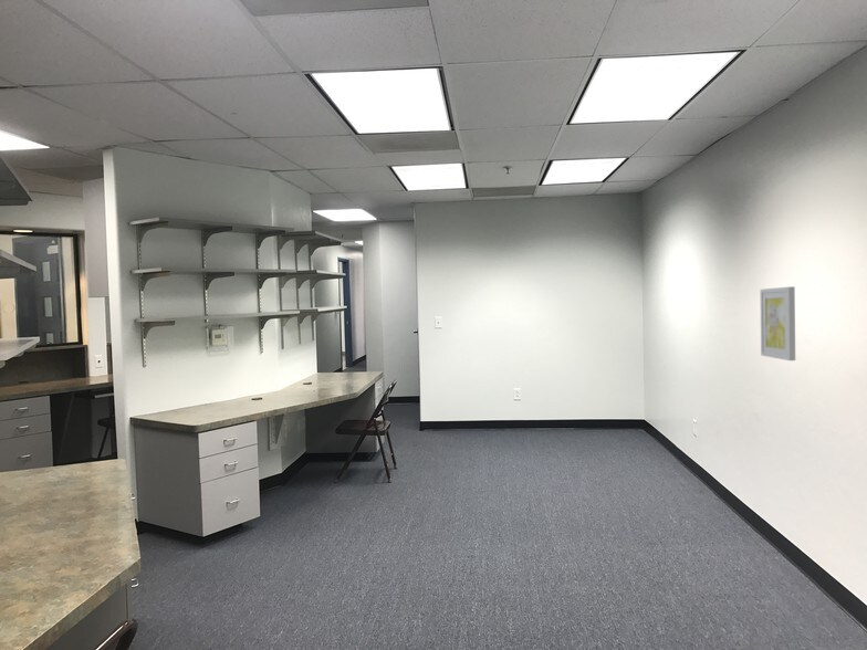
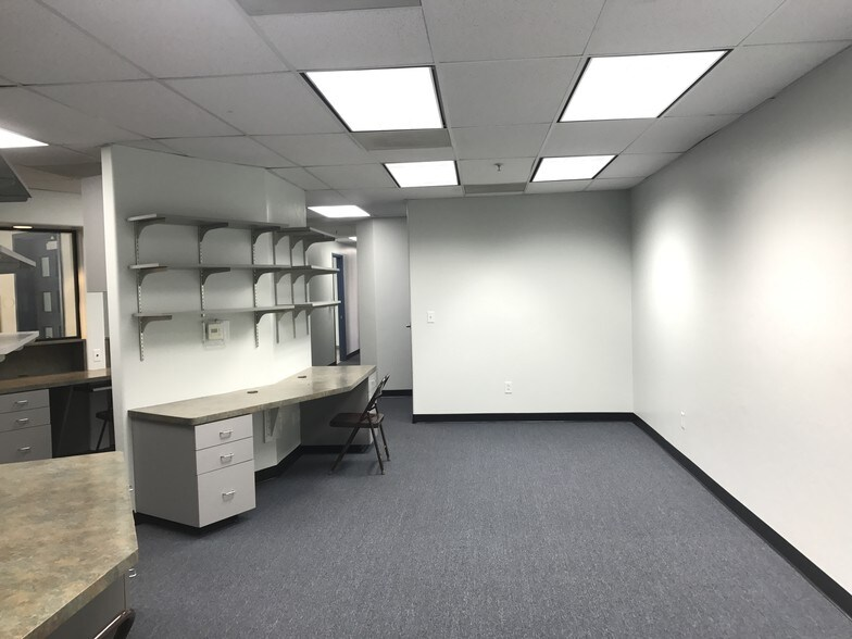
- wall art (776, 323)
